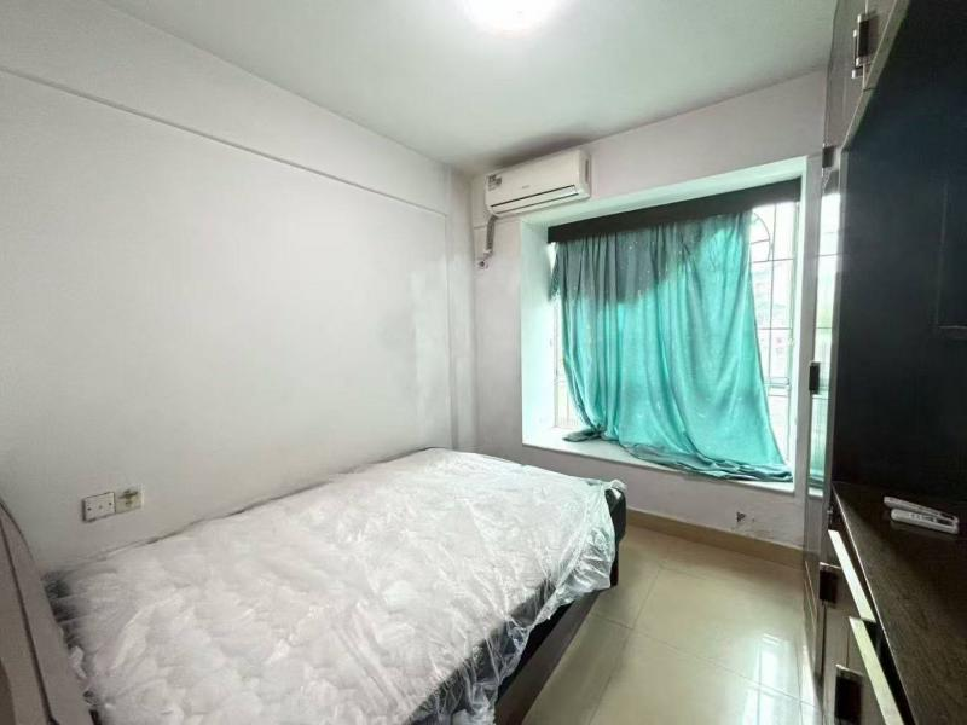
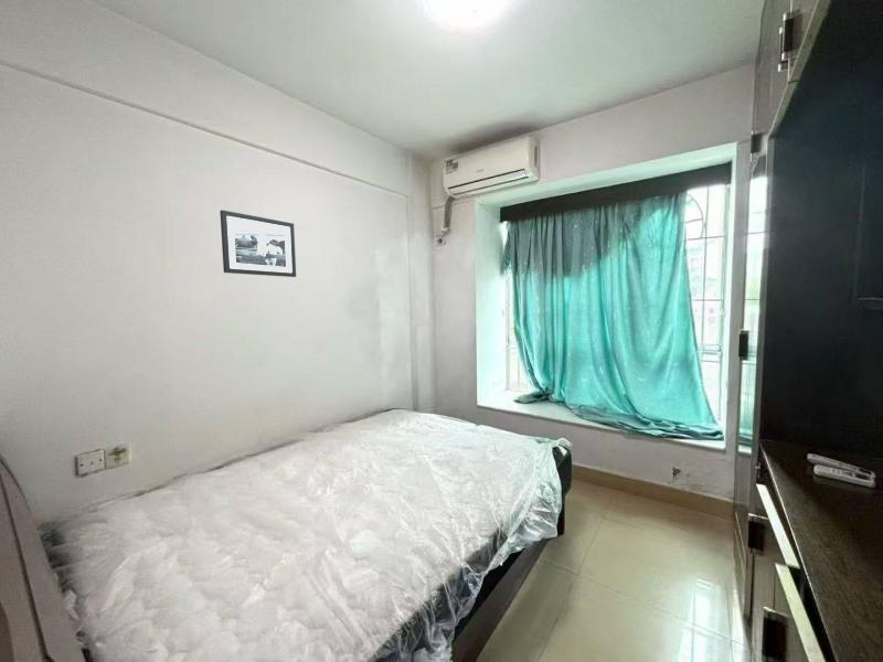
+ picture frame (260, 246)
